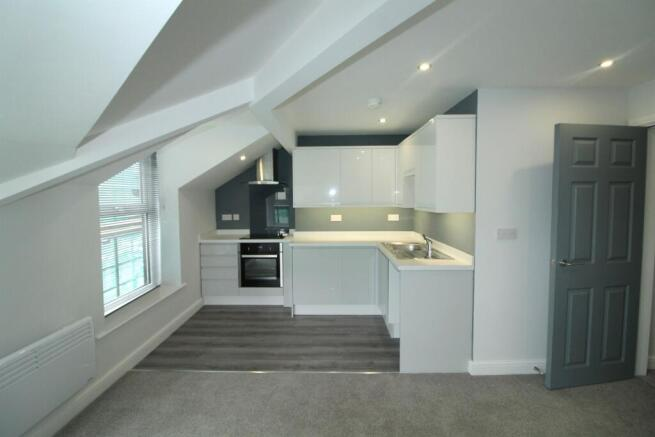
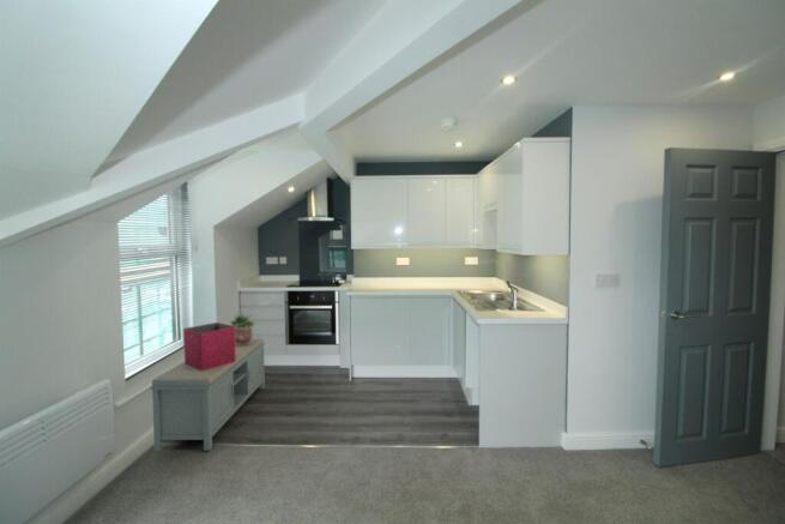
+ storage bin (210, 344)
+ bench (218, 384)
+ potted plant (243, 327)
